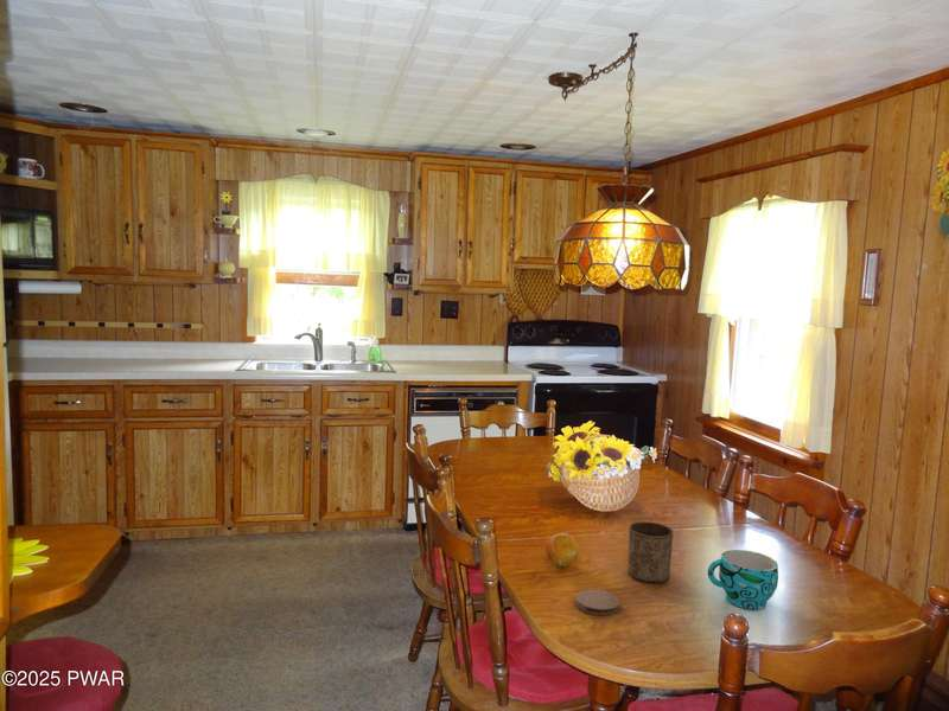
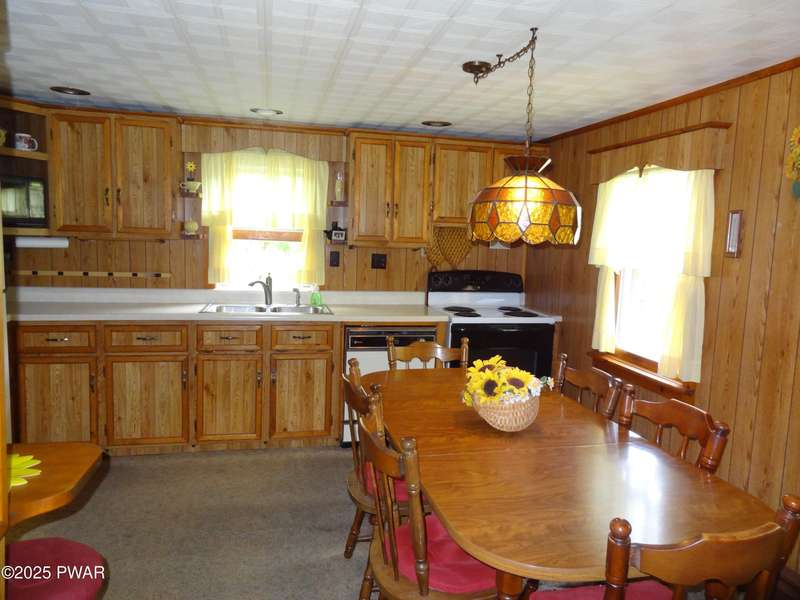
- cup (649, 551)
- coaster (597, 601)
- cup (744, 581)
- fruit (562, 549)
